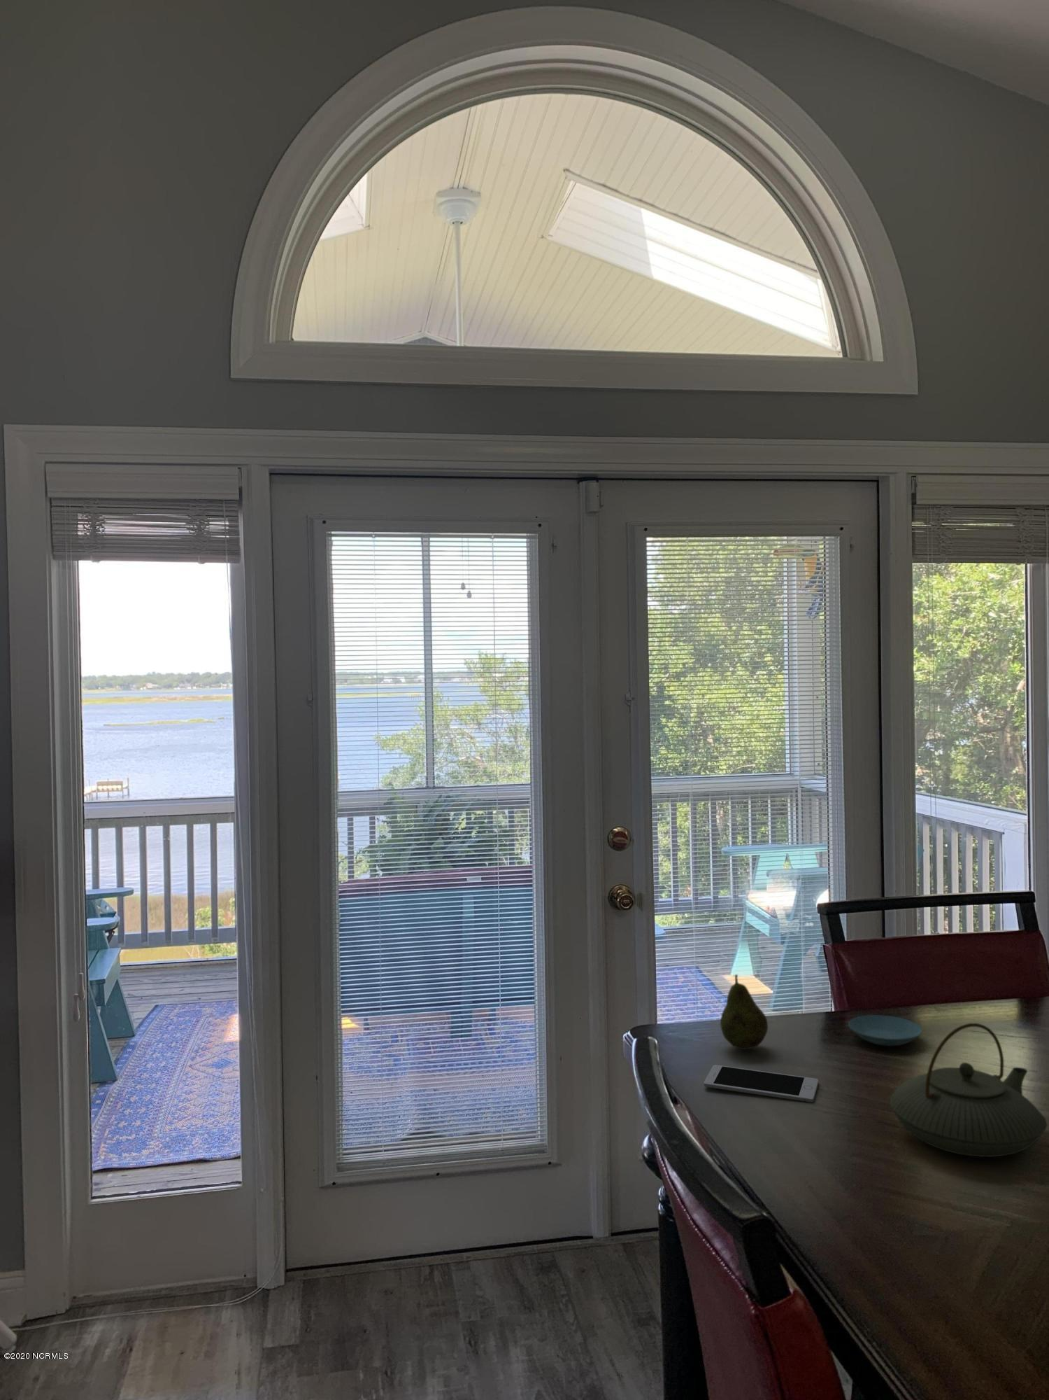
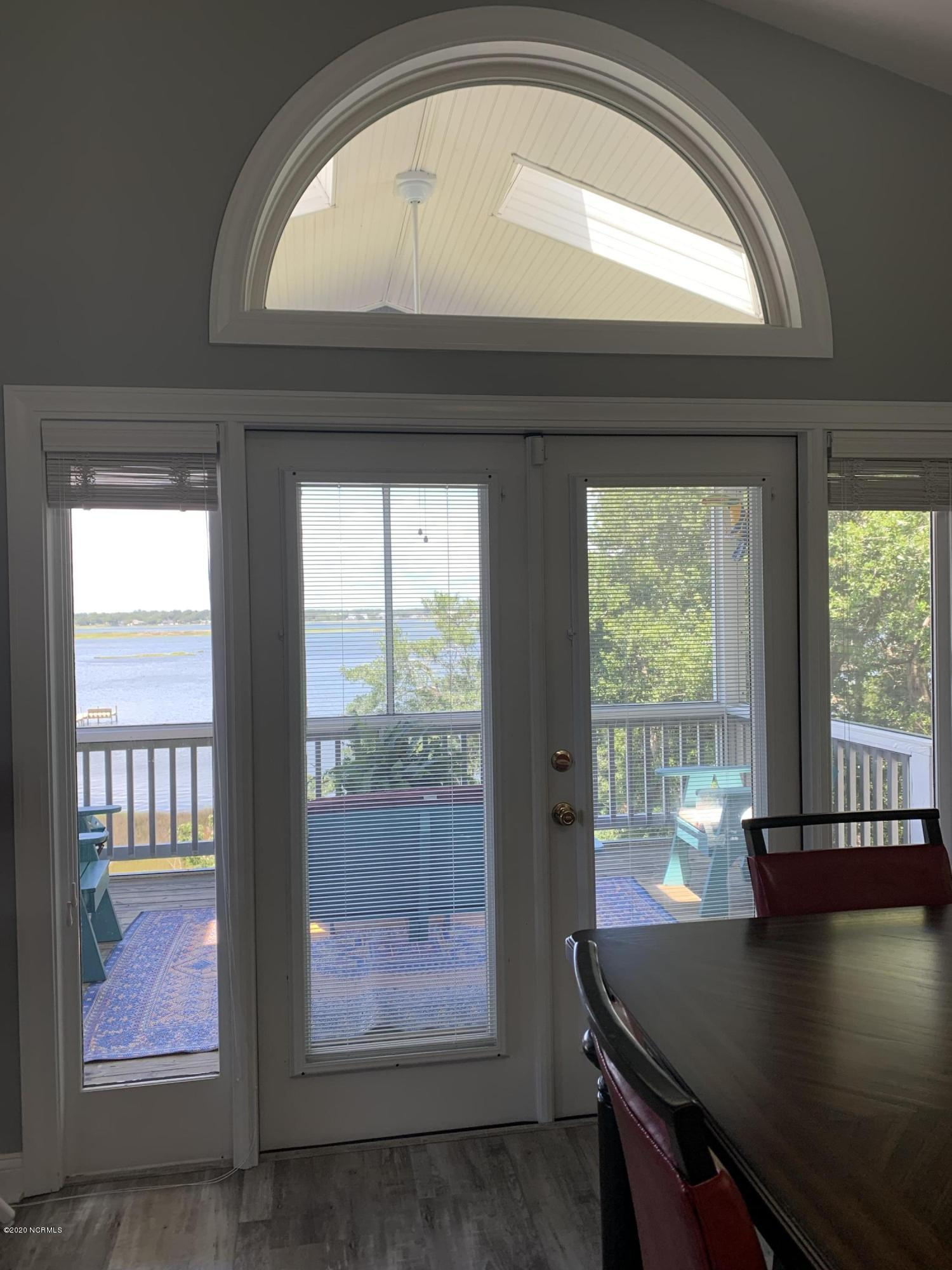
- teapot (972, 1078)
- fruit (744, 1012)
- cell phone (761, 1083)
- saucer (885, 1033)
